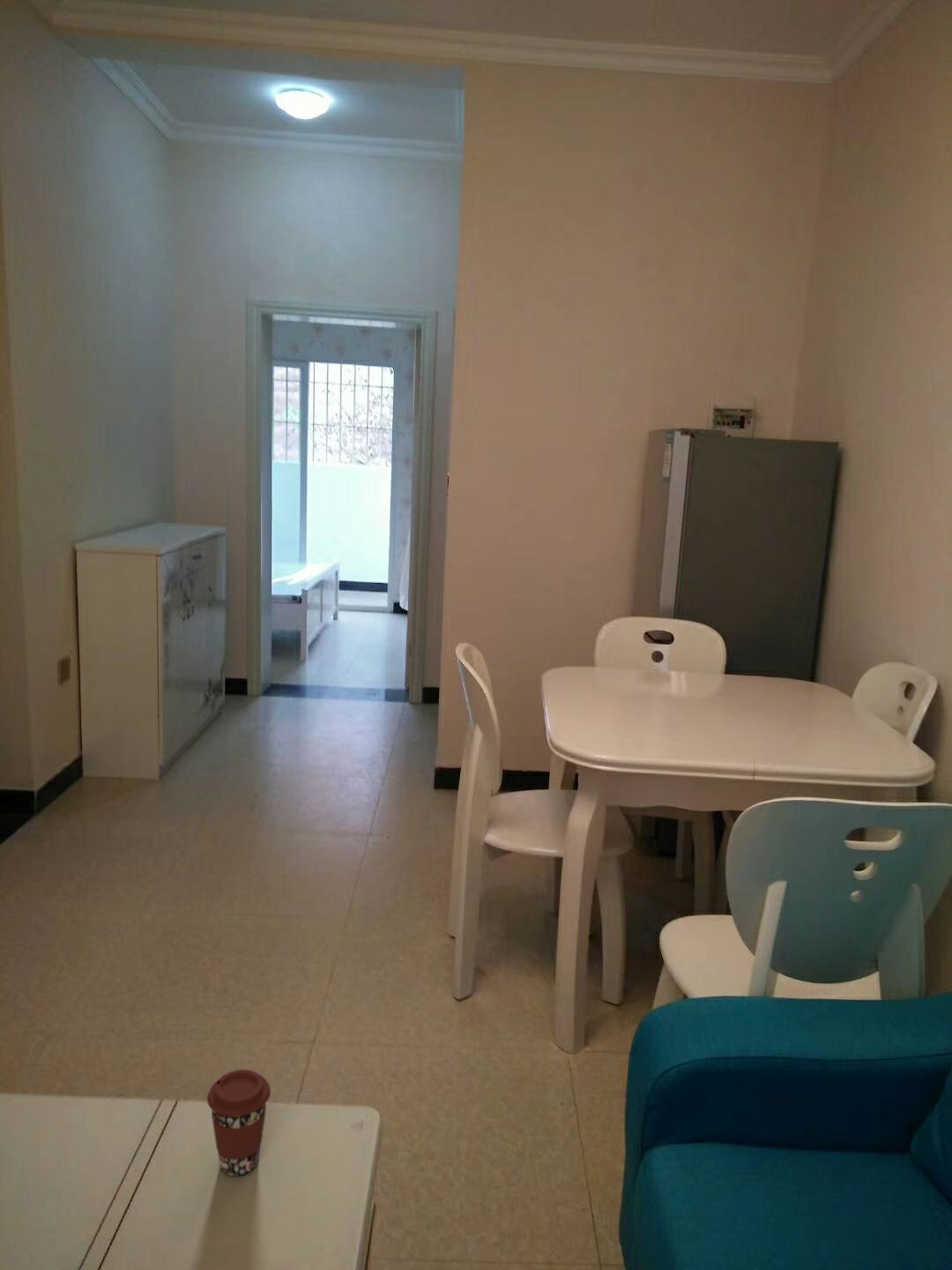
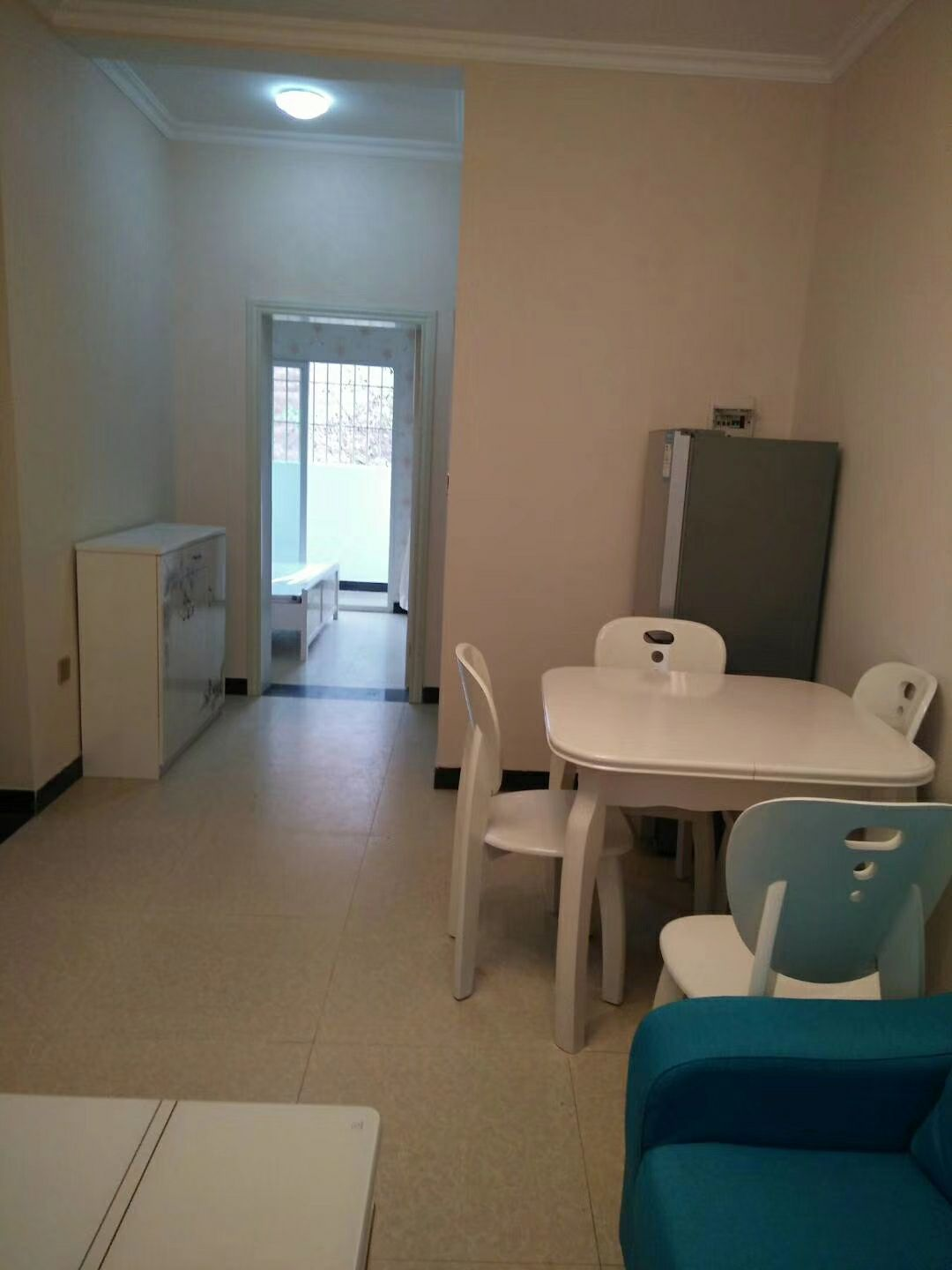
- coffee cup (239, 1124)
